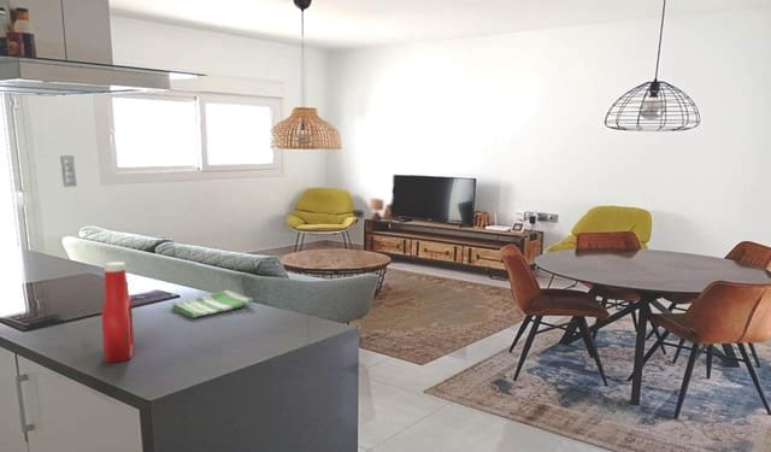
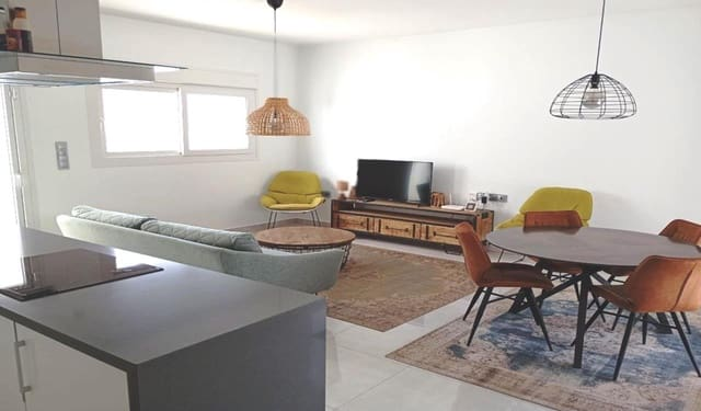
- soap bottle (117, 309)
- dish towel (212, 303)
